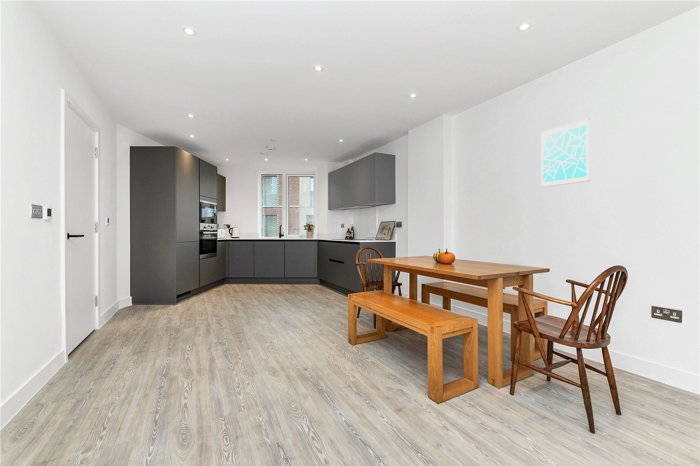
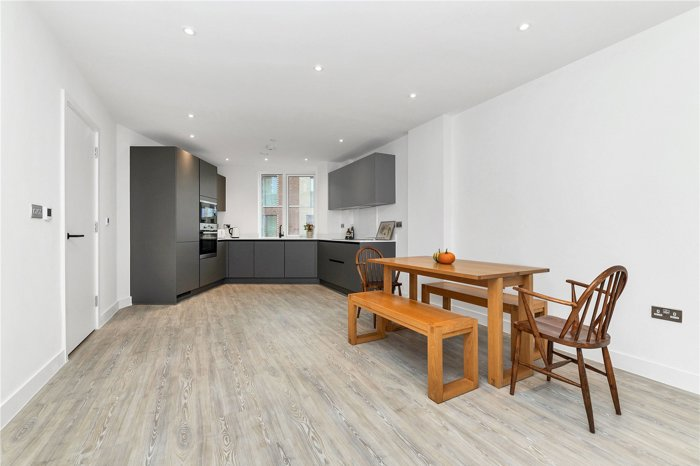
- wall art (563, 155)
